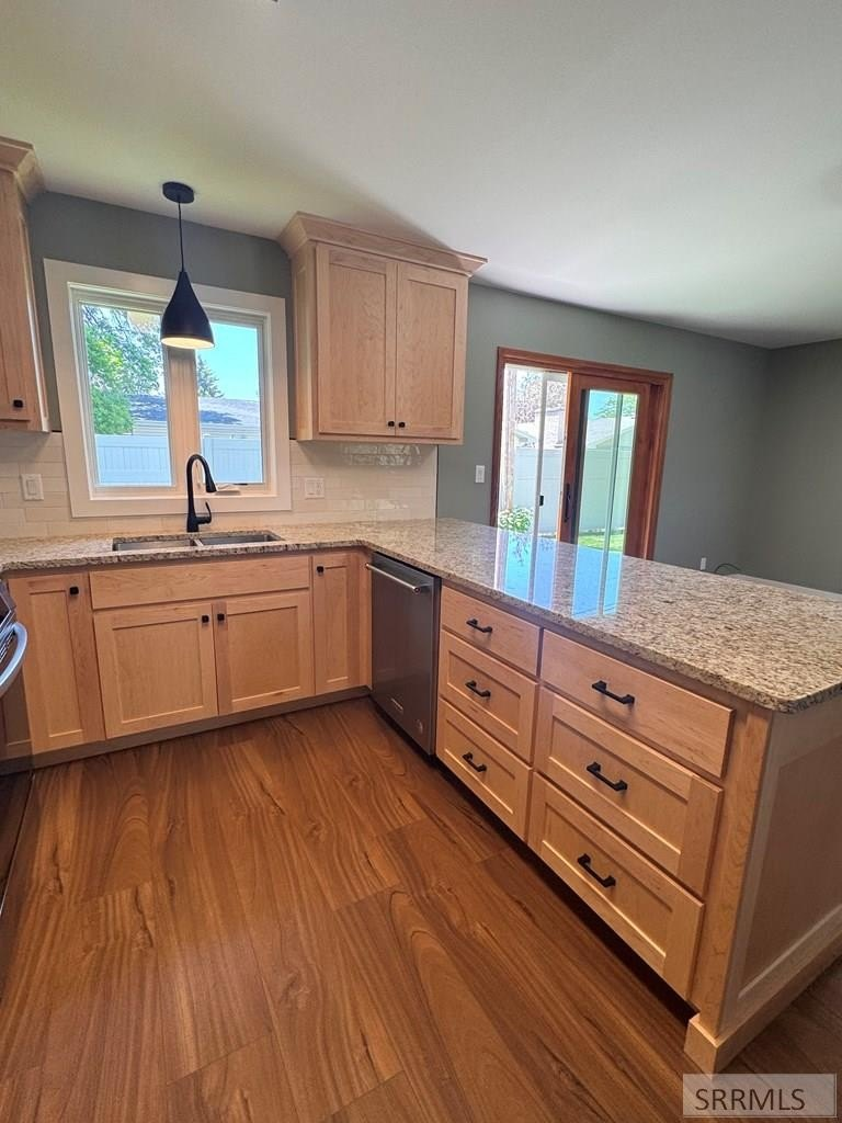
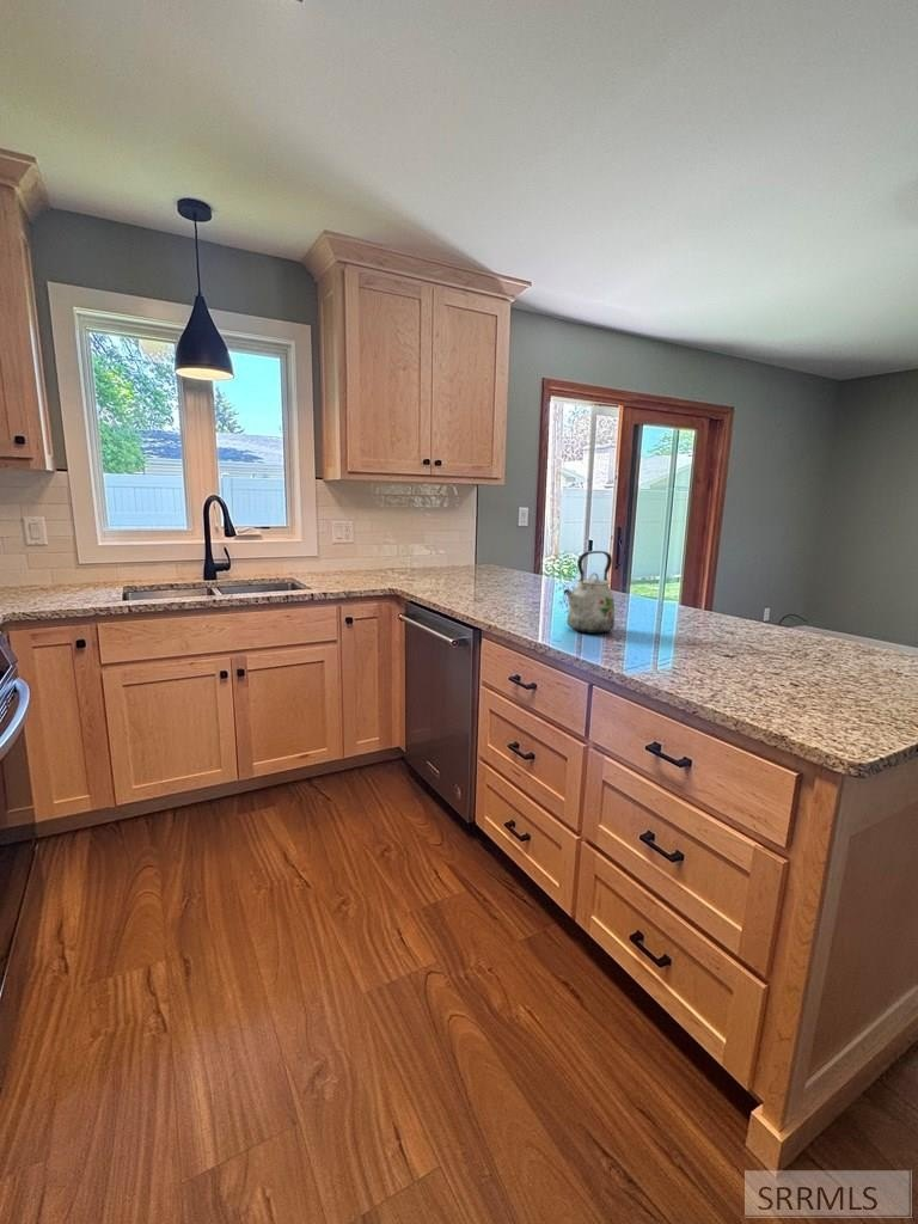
+ kettle (586, 592)
